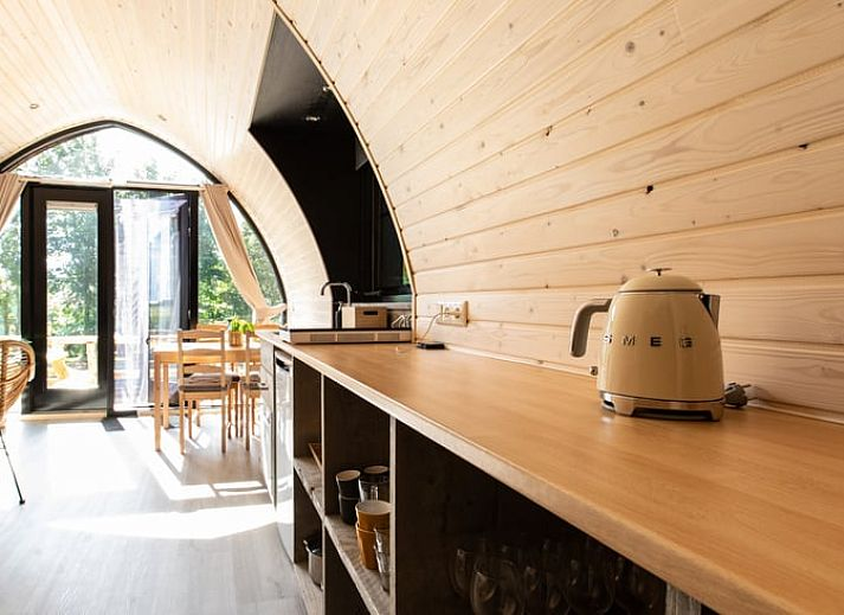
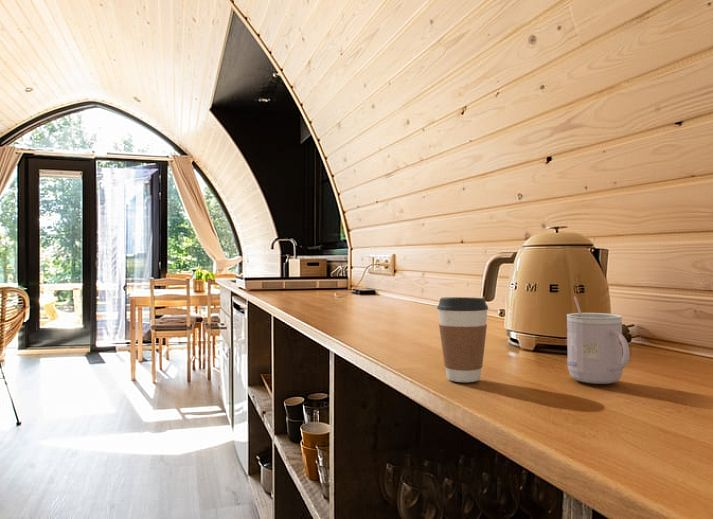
+ mug (599, 340)
+ coffee cup (462, 337)
